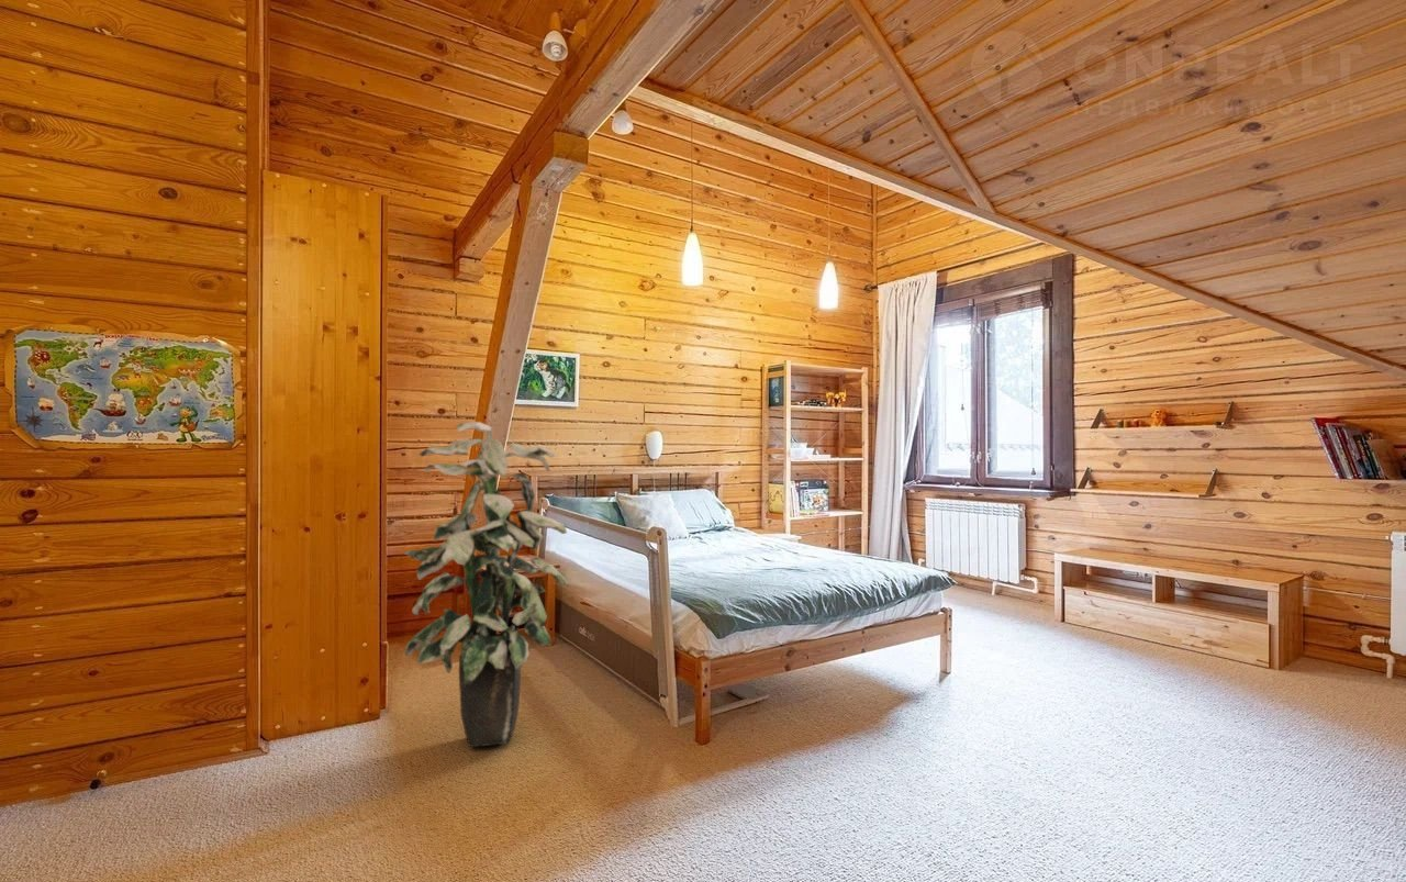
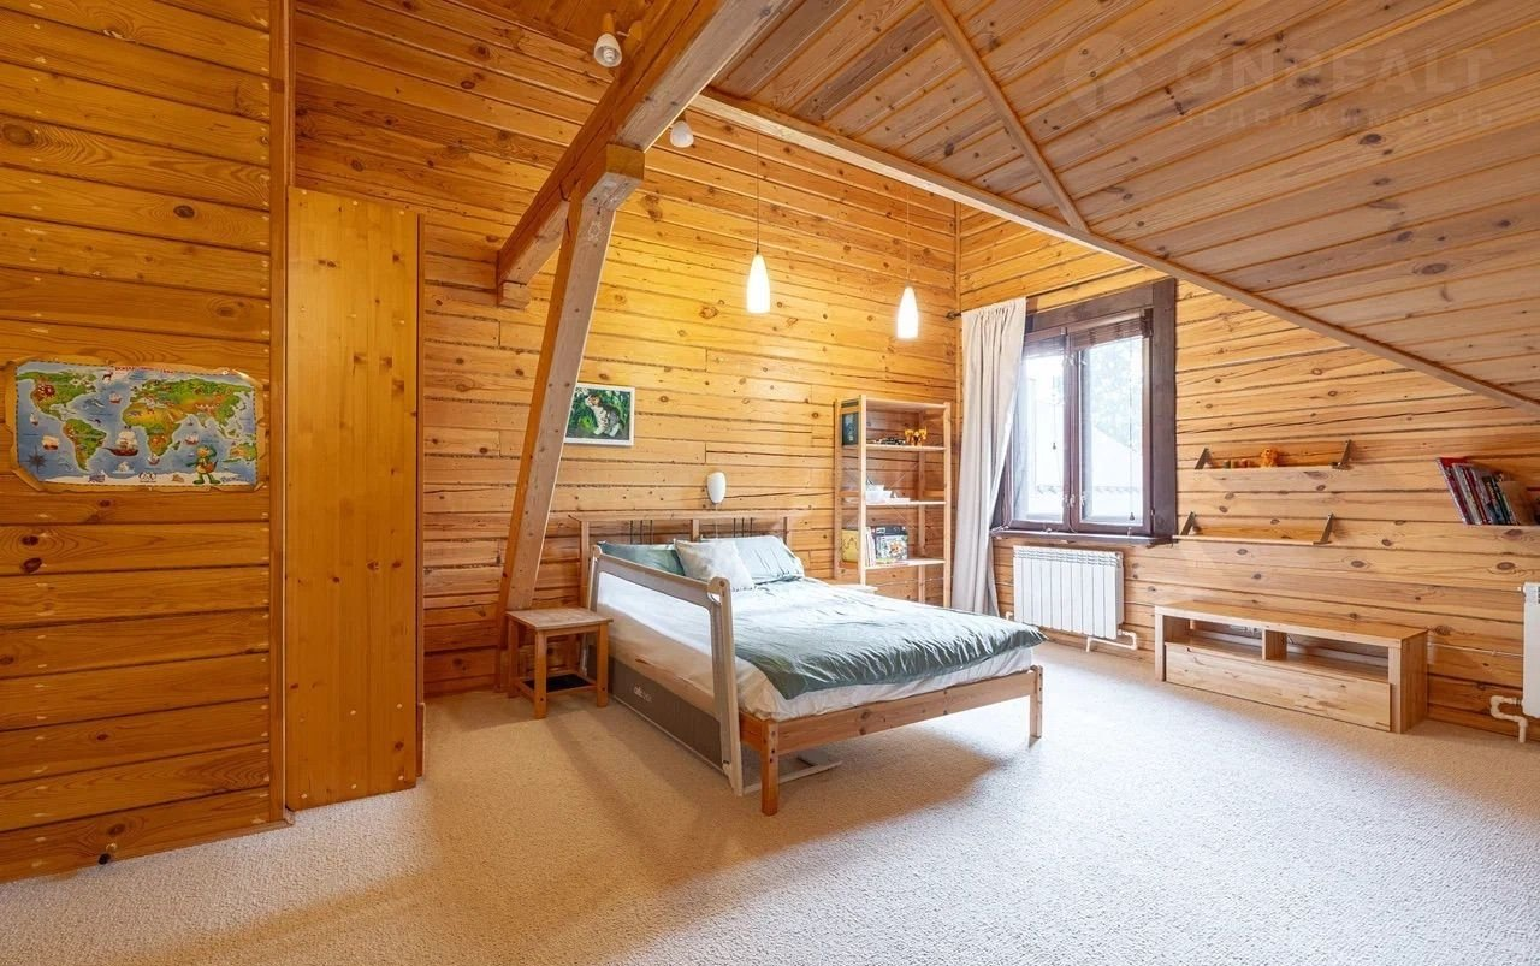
- indoor plant (483, 579)
